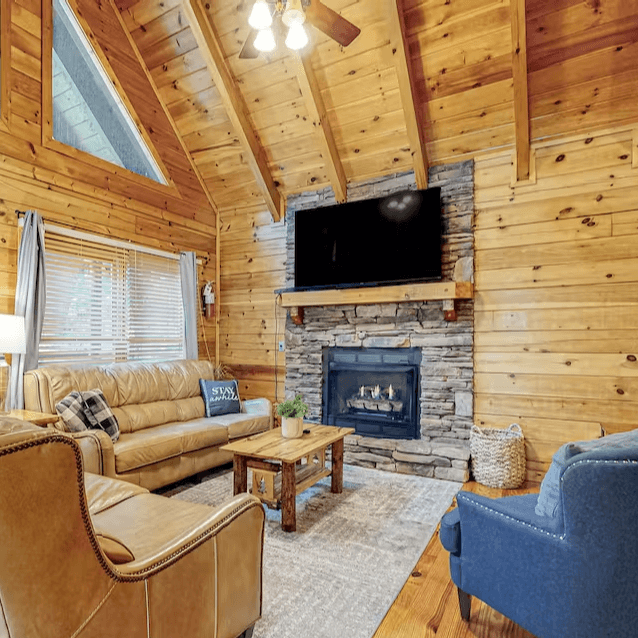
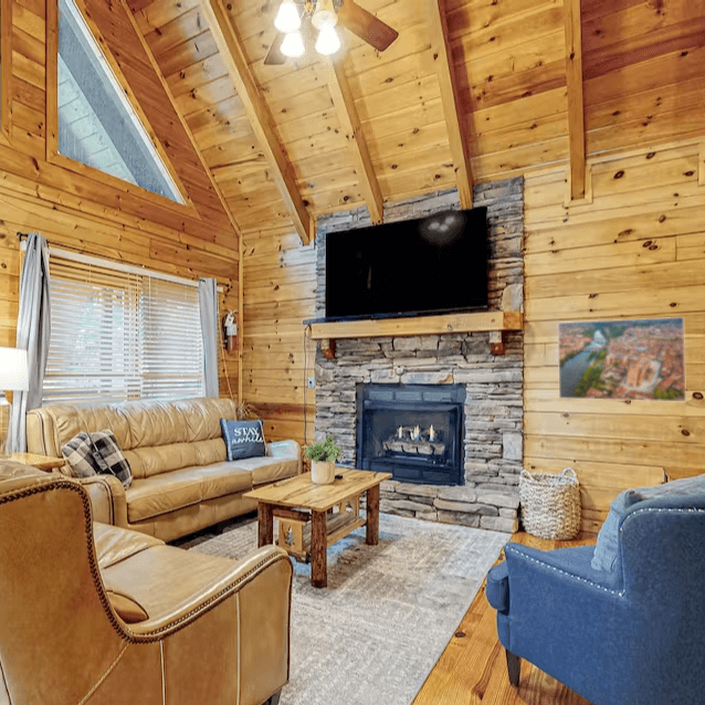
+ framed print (618, 359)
